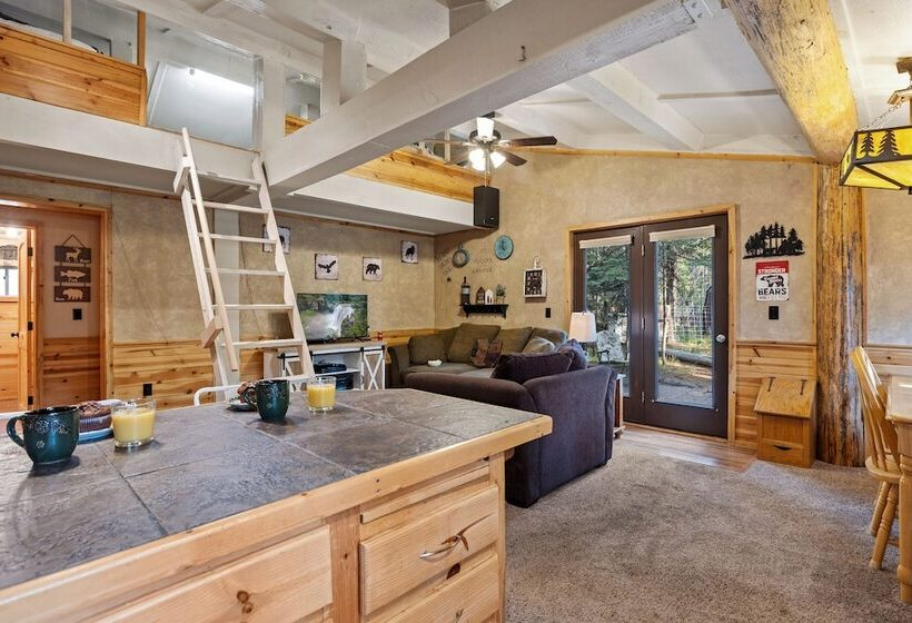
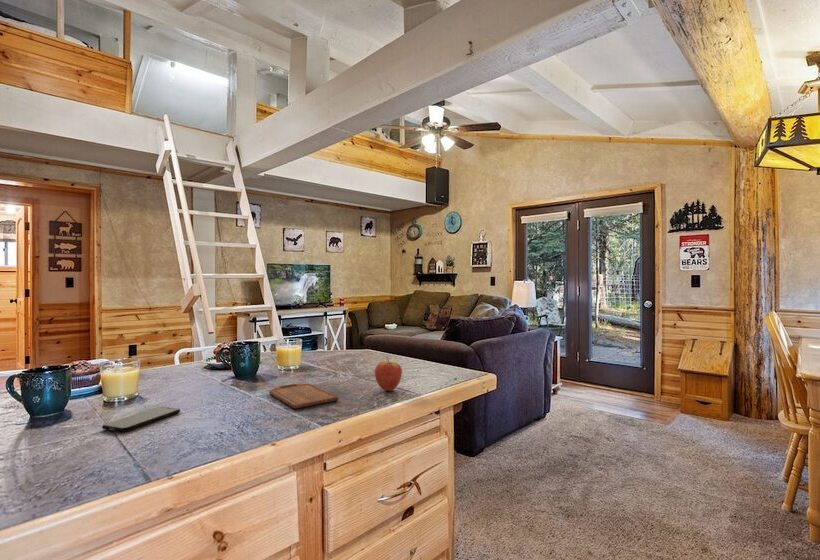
+ cutting board (300, 393)
+ smartphone (143, 418)
+ fruit (388, 372)
